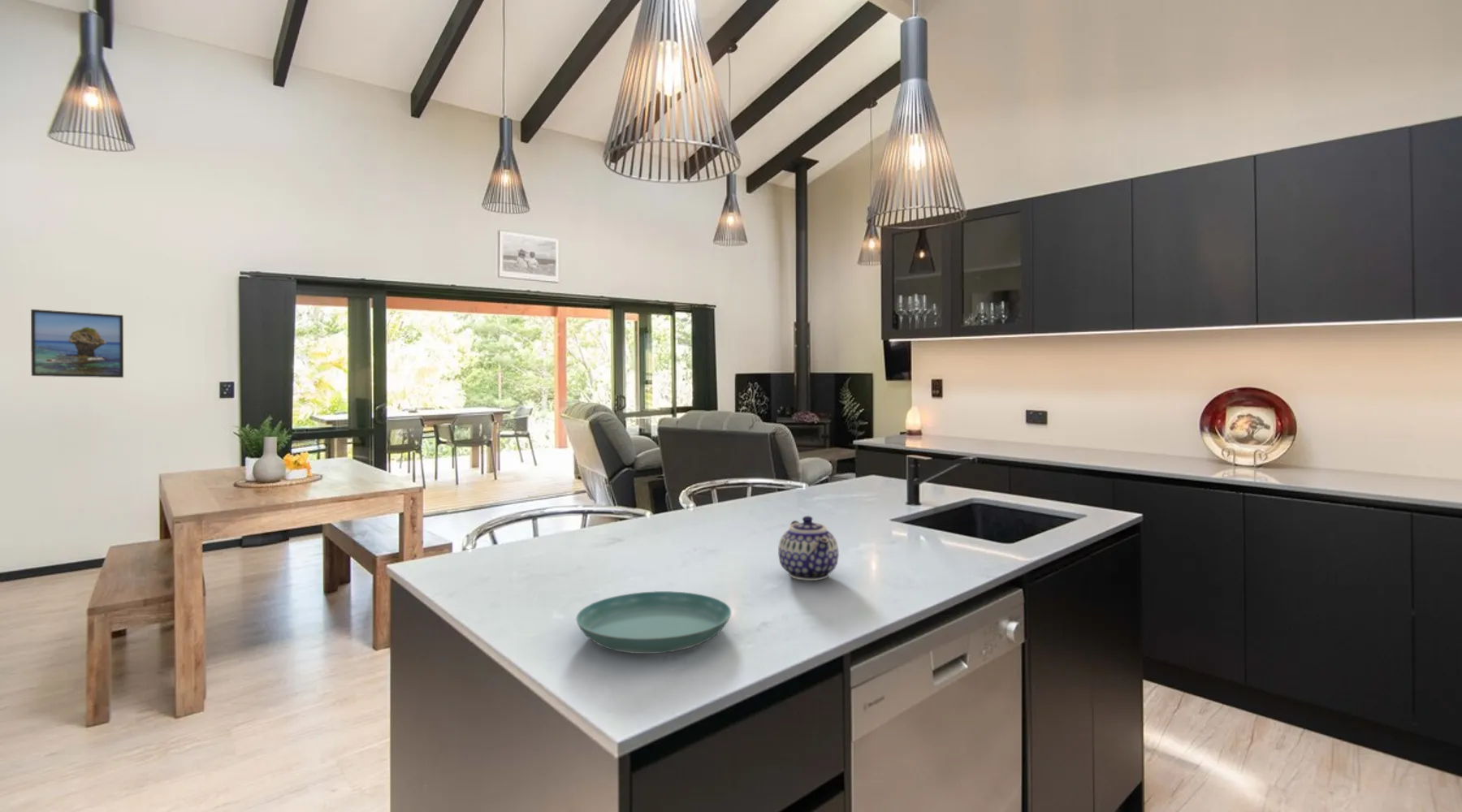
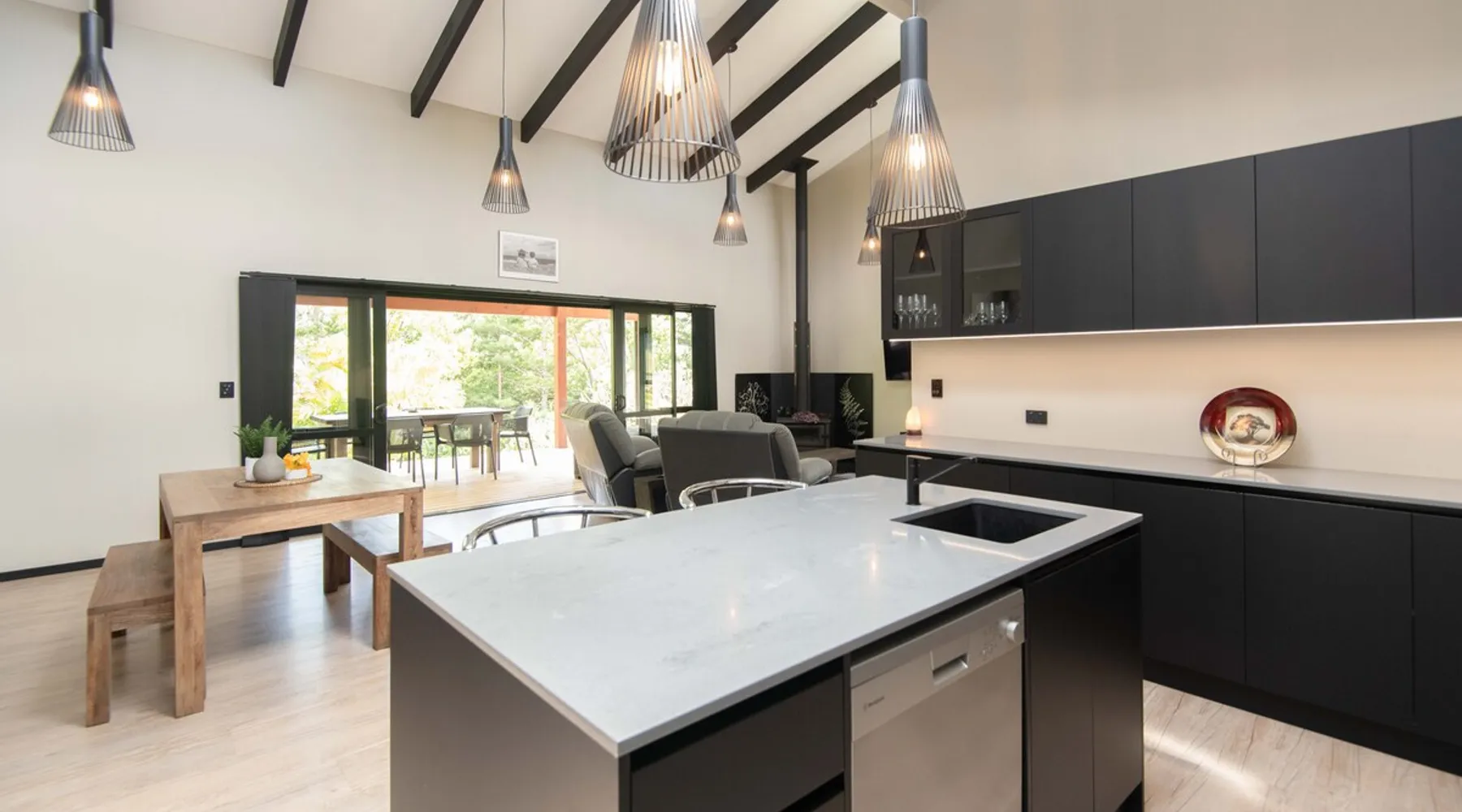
- saucer (655, 621)
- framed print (79, 344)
- teapot (808, 546)
